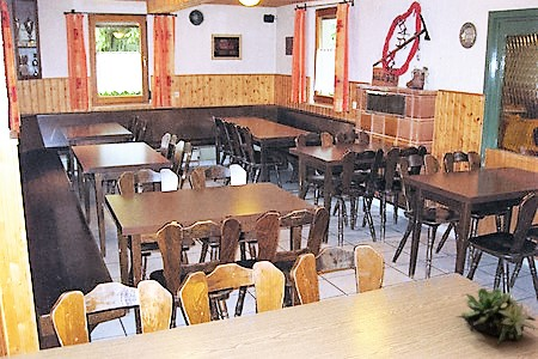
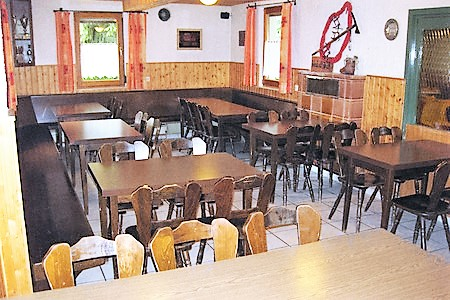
- succulent plant (497, 310)
